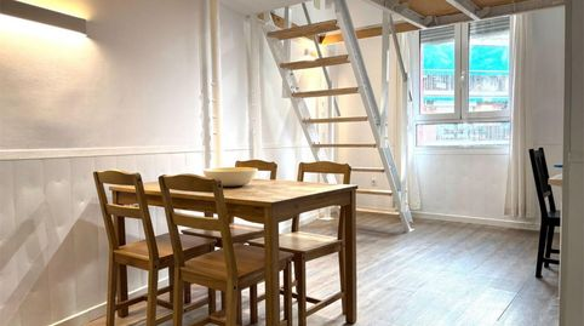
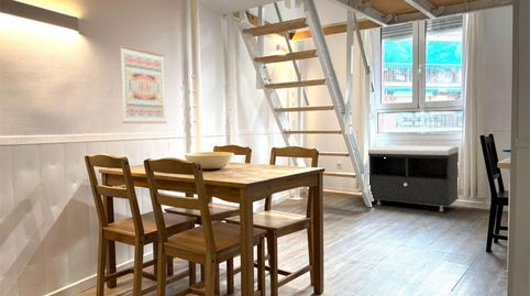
+ wall art (144, 87)
+ storage bench (412, 176)
